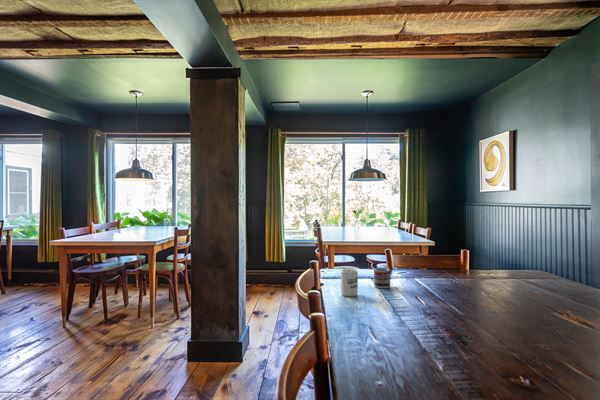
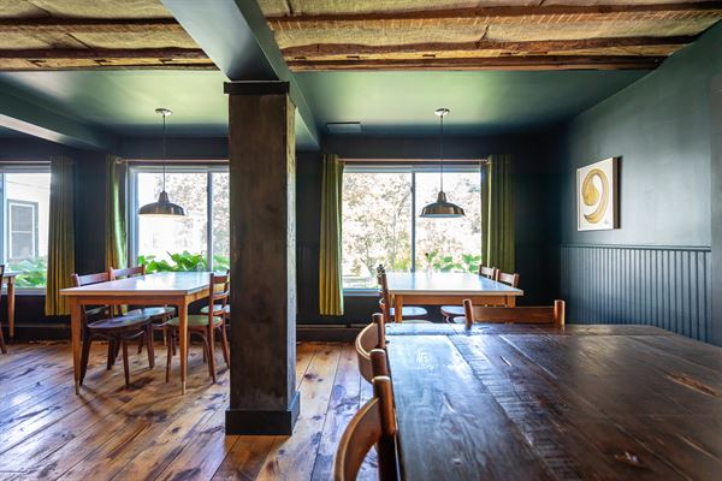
- cup (383, 277)
- cup (349, 282)
